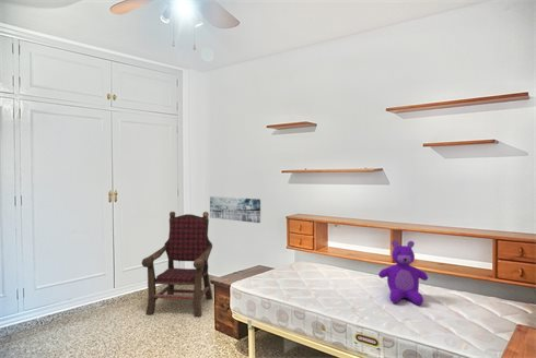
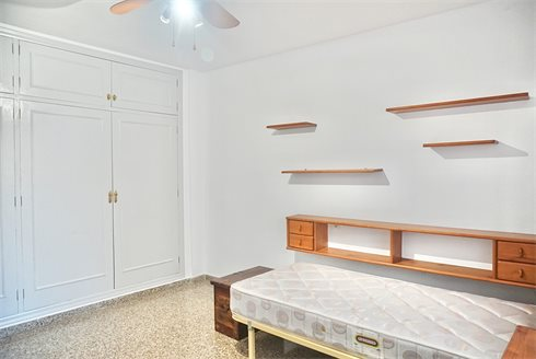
- teddy bear (404, 271)
- wall art (233, 208)
- armchair (182, 260)
